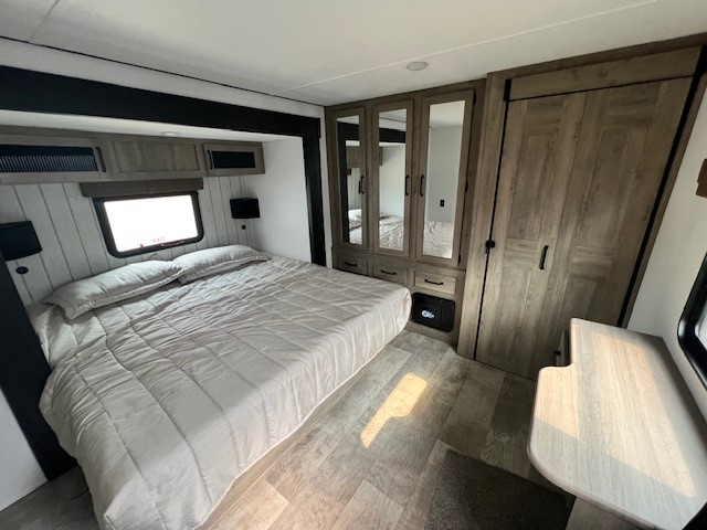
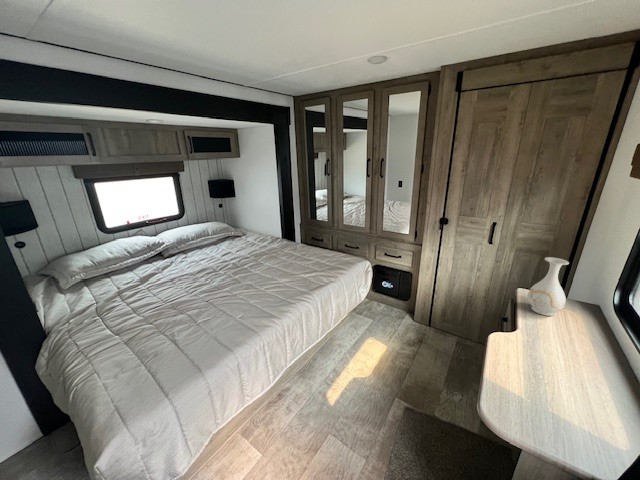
+ vase (549, 286)
